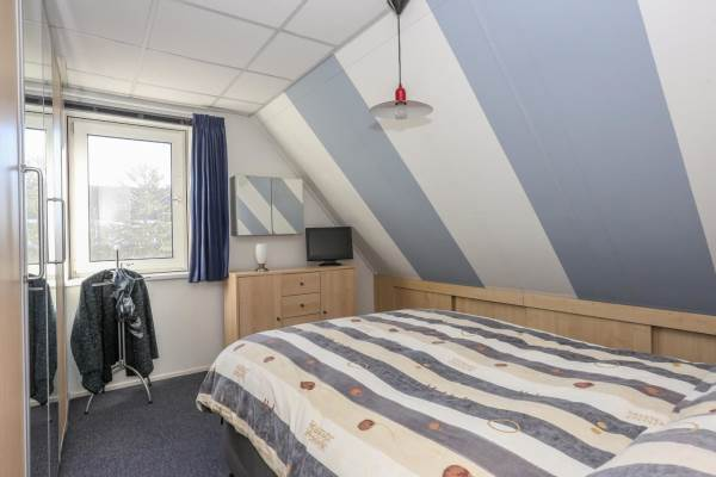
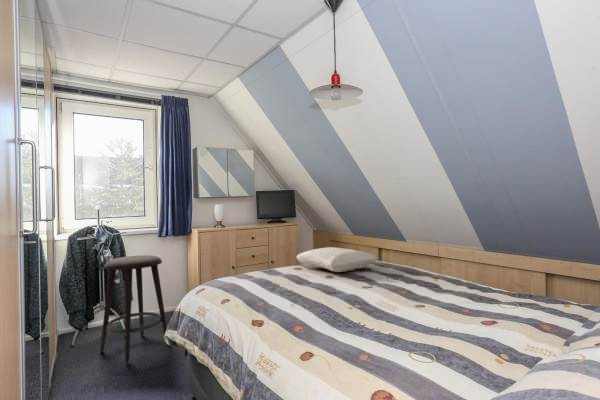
+ stool (138, 303)
+ pillow (335, 258)
